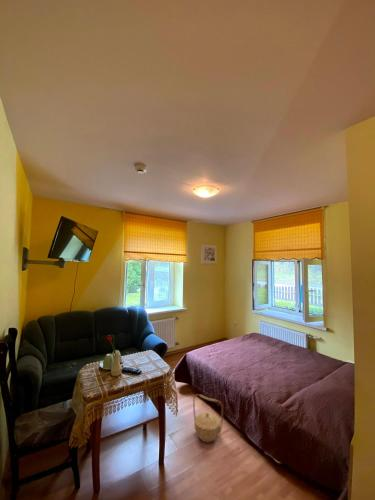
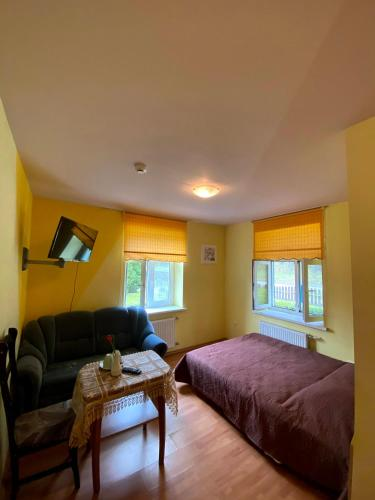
- basket (207, 416)
